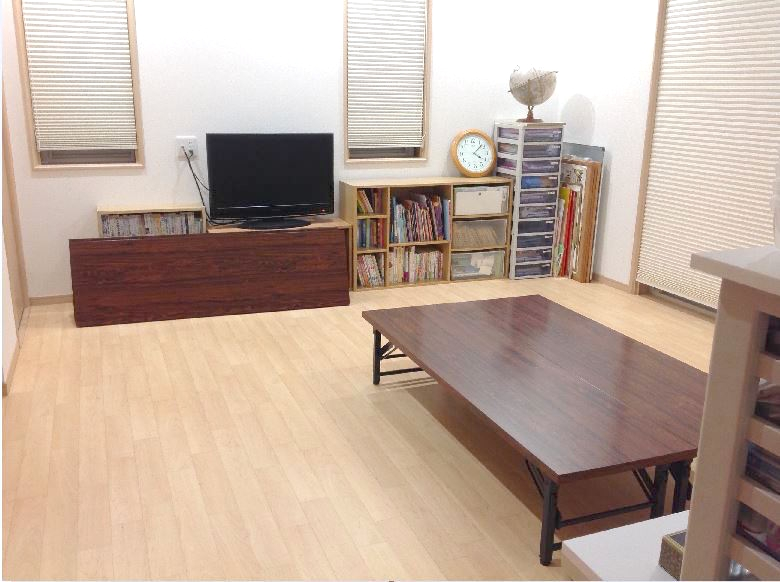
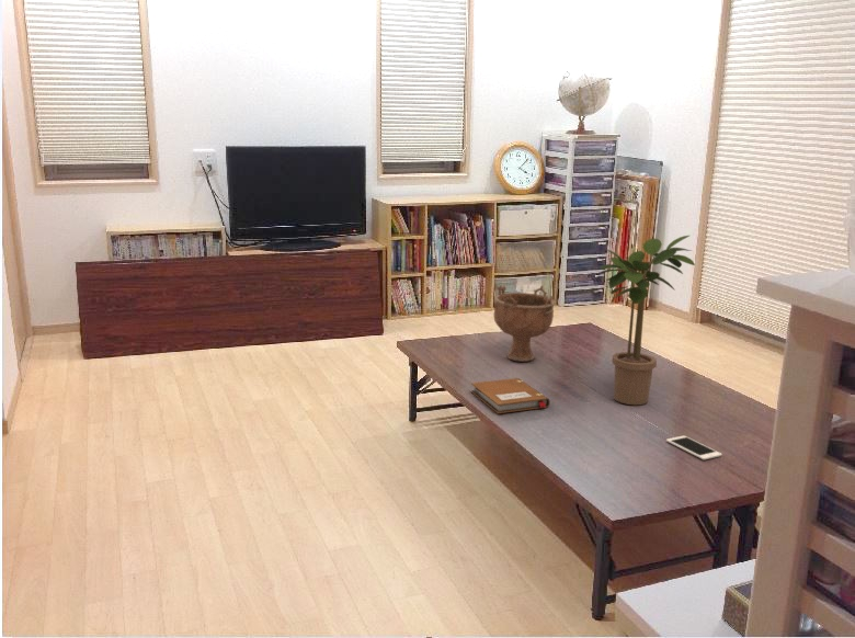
+ cell phone (693, 447)
+ notebook (510, 395)
+ potted plant (637, 317)
+ decorative bowl (523, 323)
